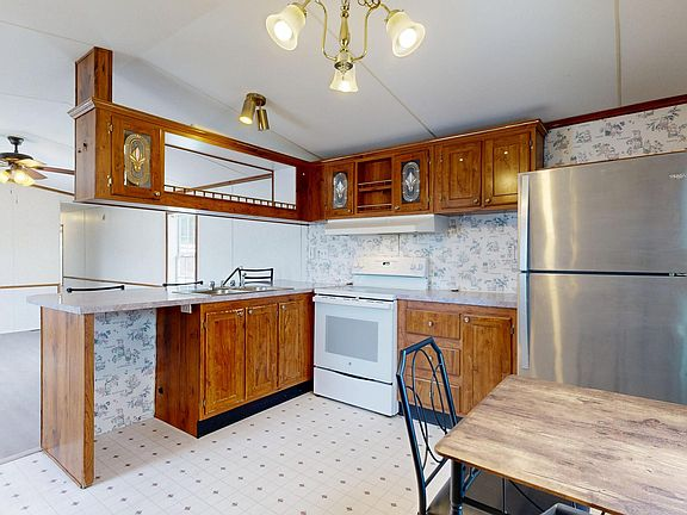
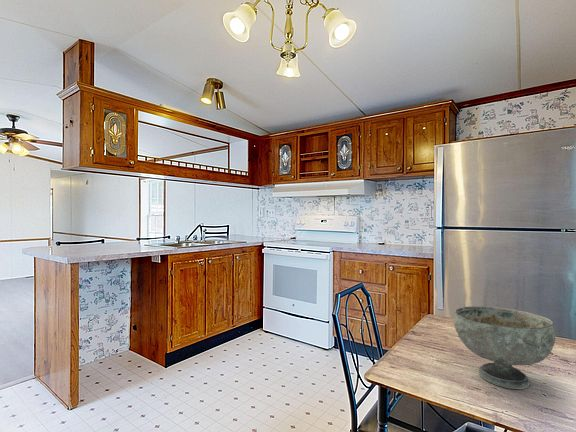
+ decorative bowl (501, 345)
